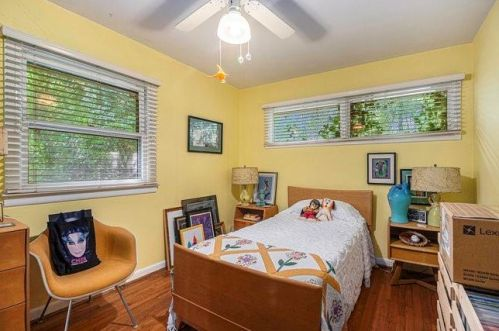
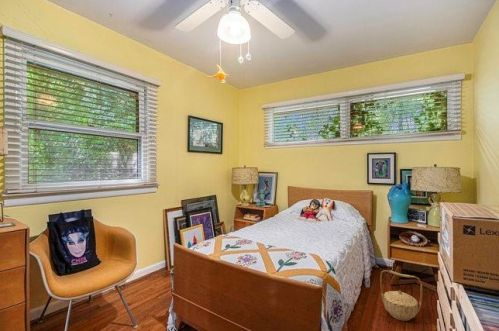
+ basket (400, 293)
